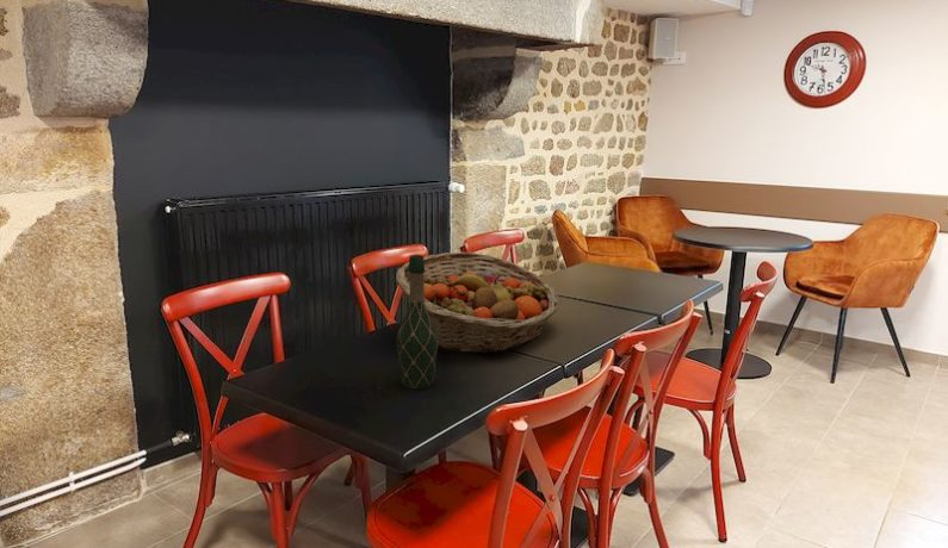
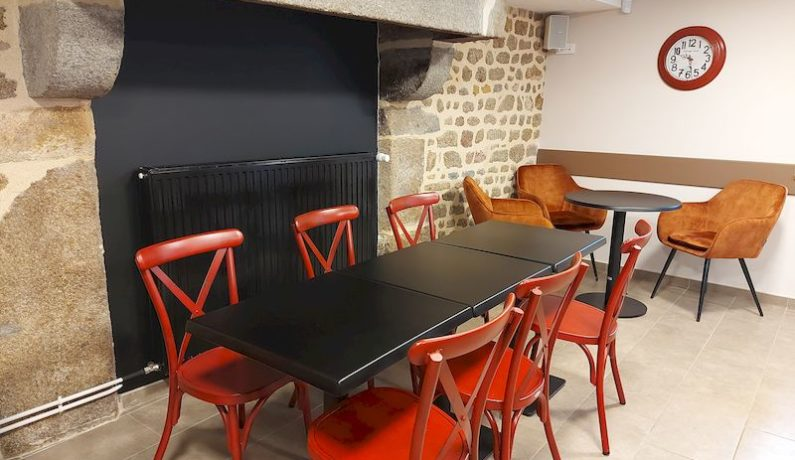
- fruit basket (478, 299)
- wine bottle (416, 320)
